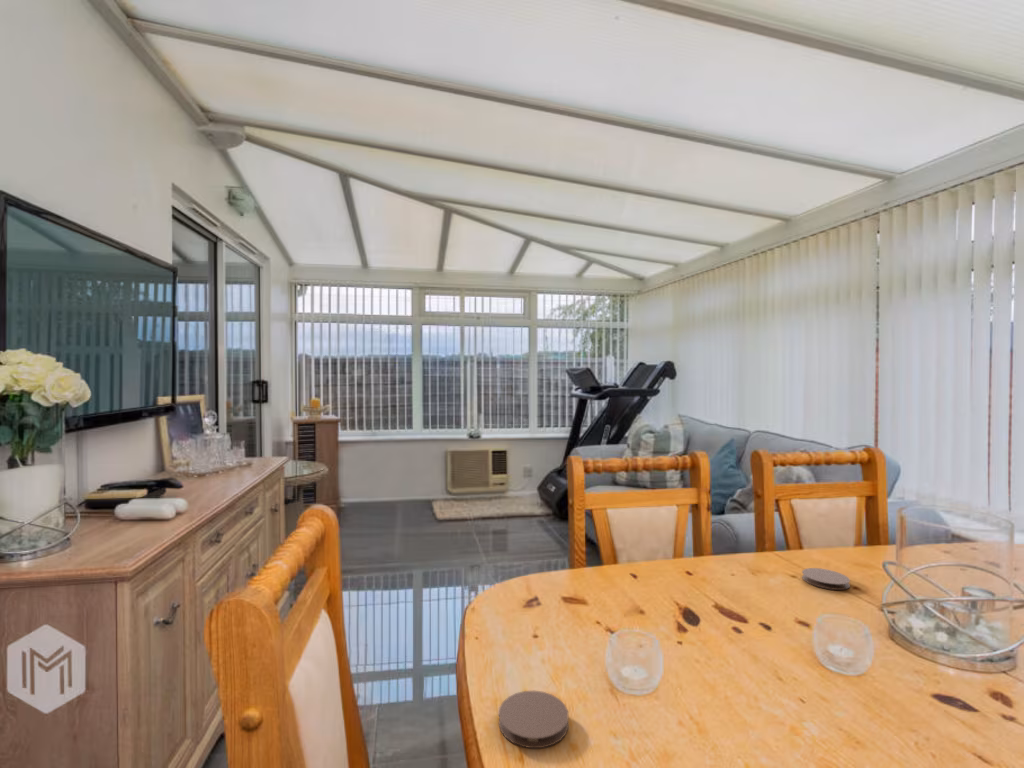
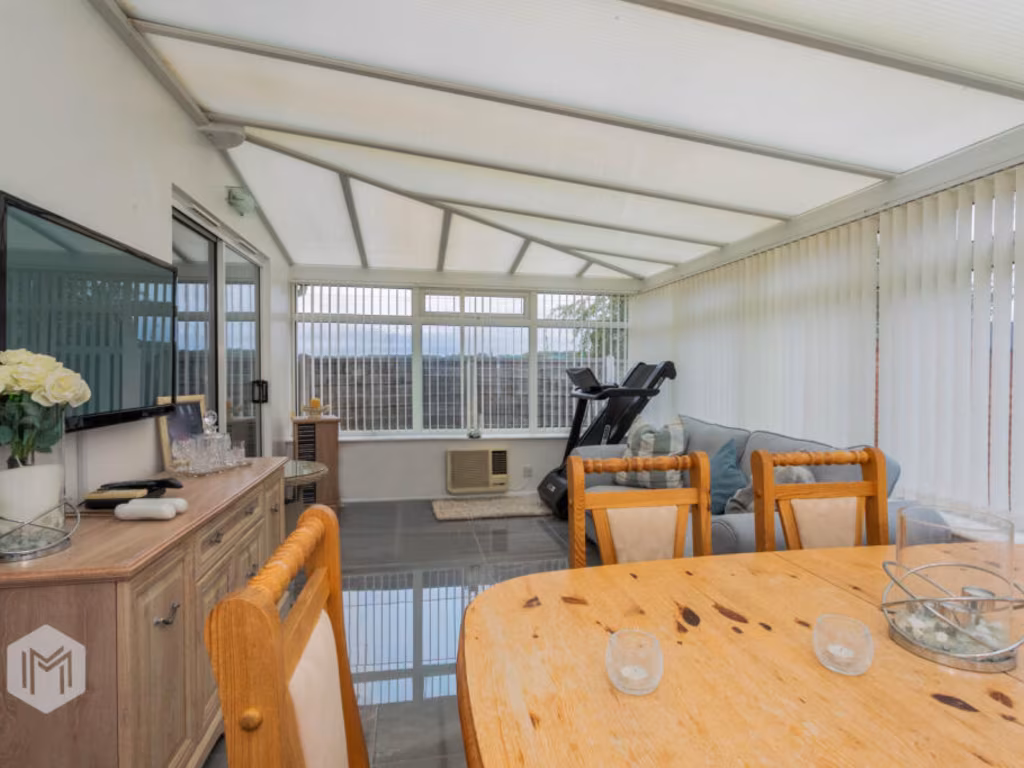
- coaster (825, 578)
- coaster (533, 717)
